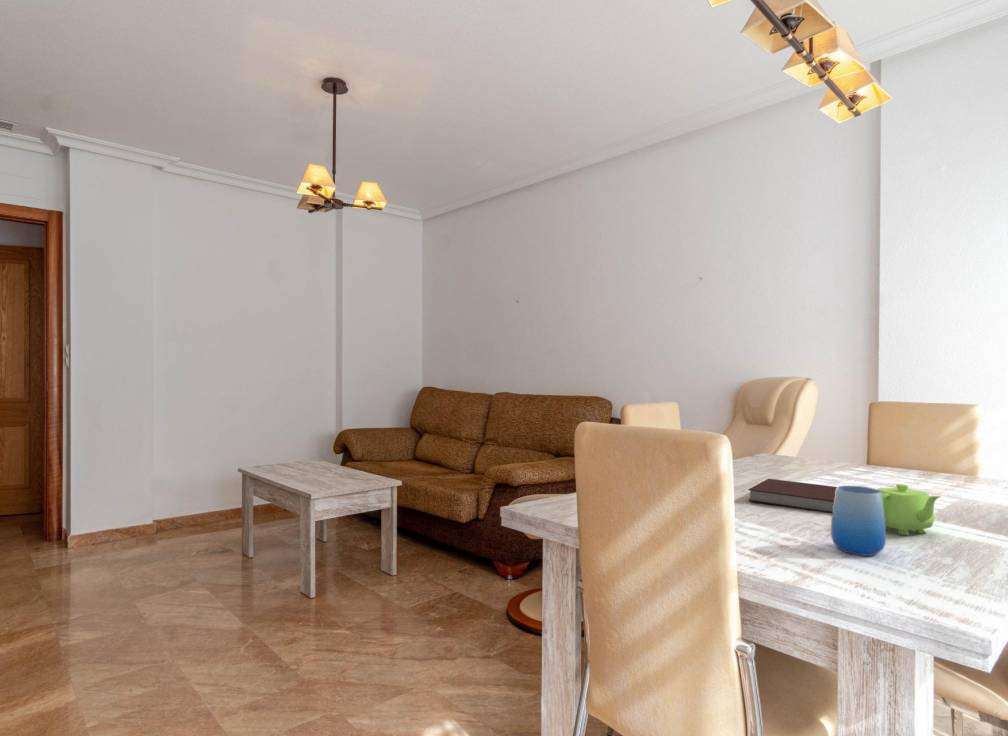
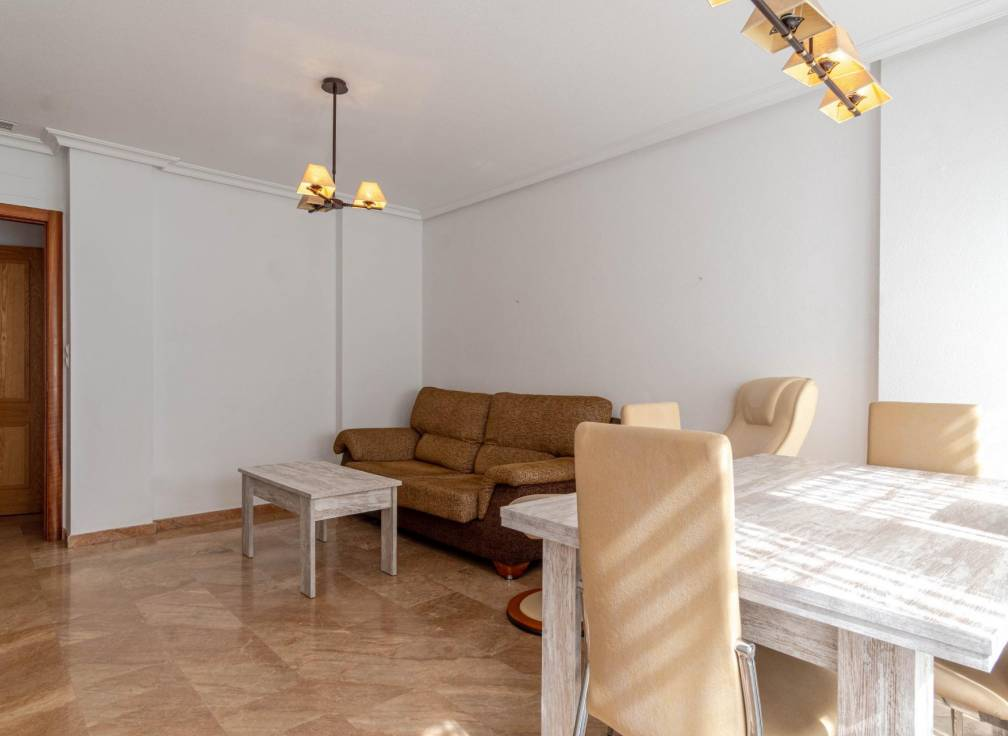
- notebook (807, 495)
- teapot (906, 508)
- cup (857, 519)
